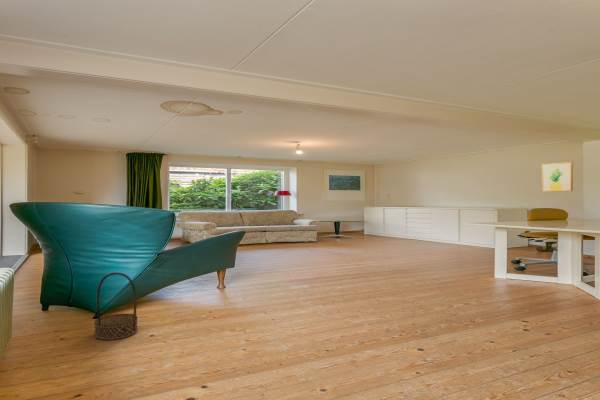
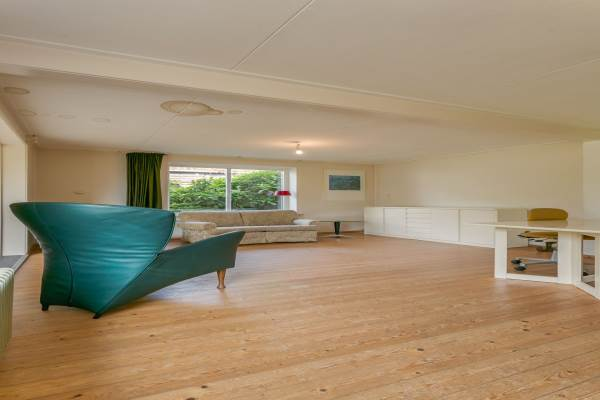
- wall art (556, 177)
- basket (116, 314)
